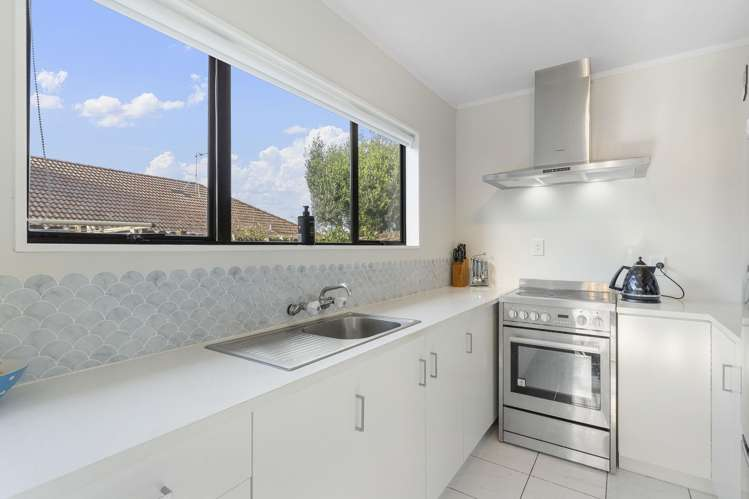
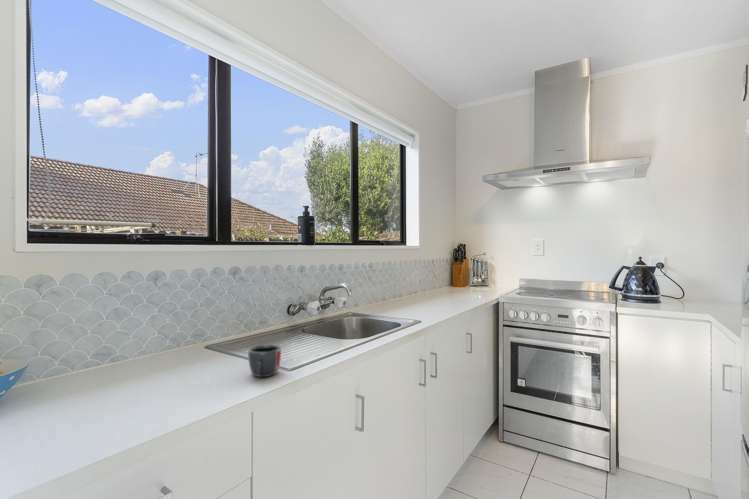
+ mug (263, 362)
